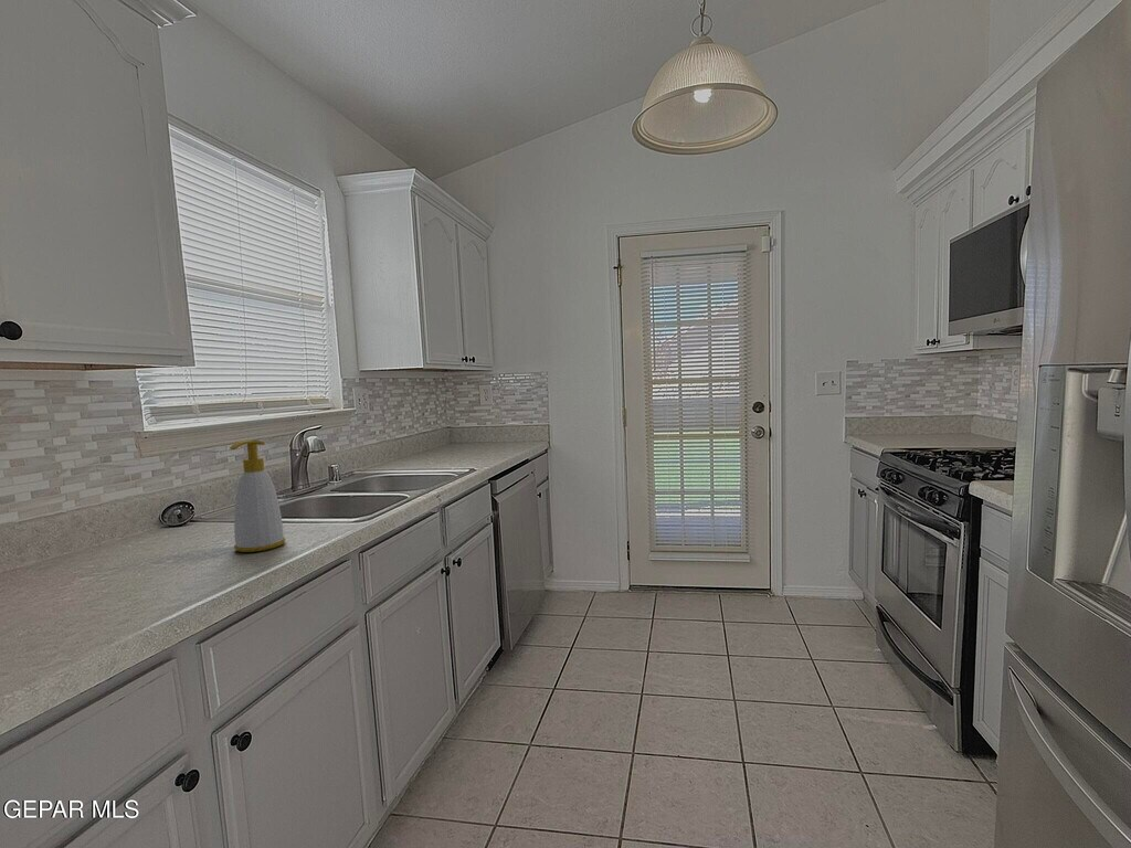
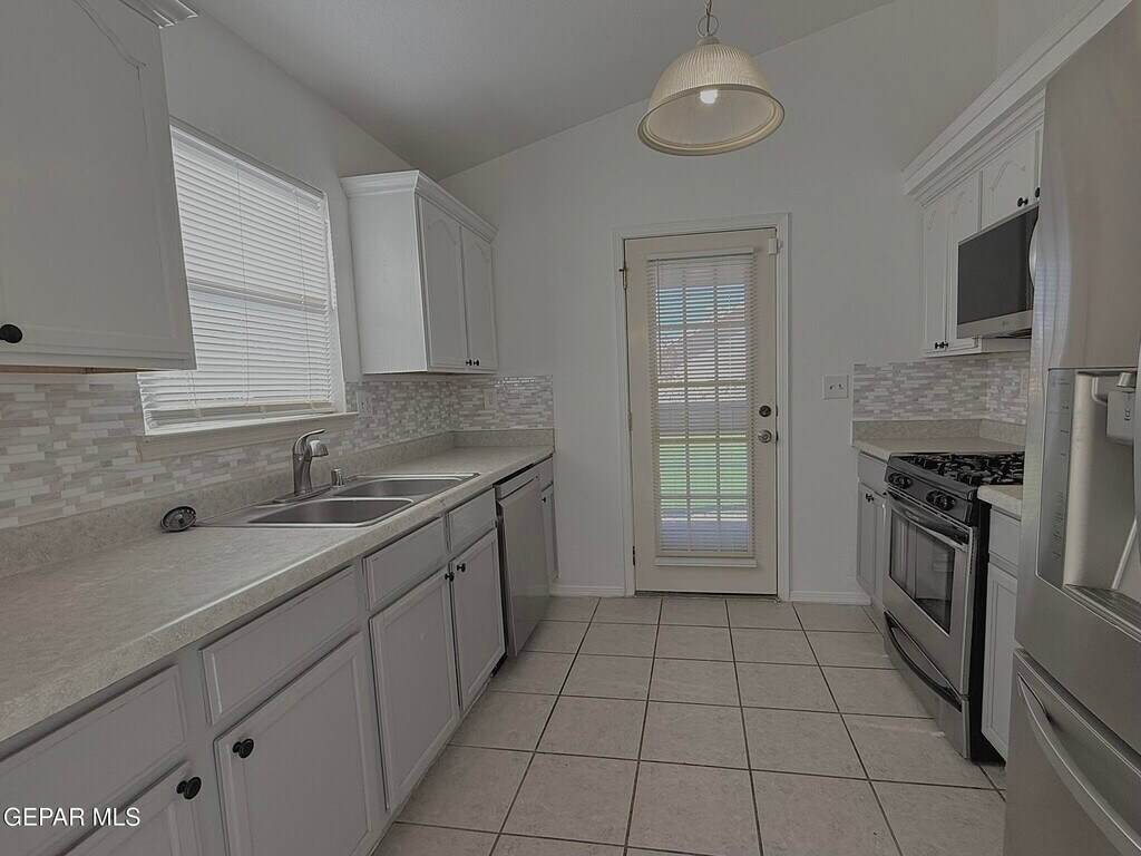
- soap bottle (255, 494)
